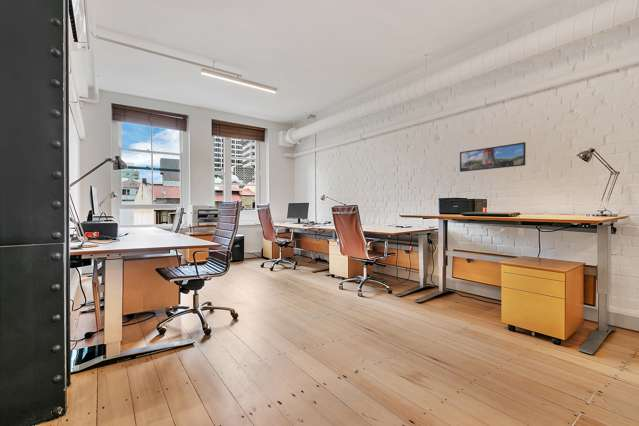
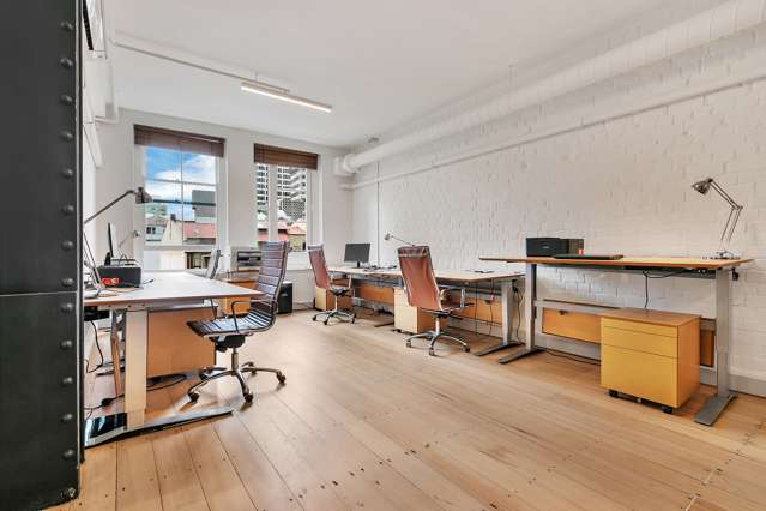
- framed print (490, 158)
